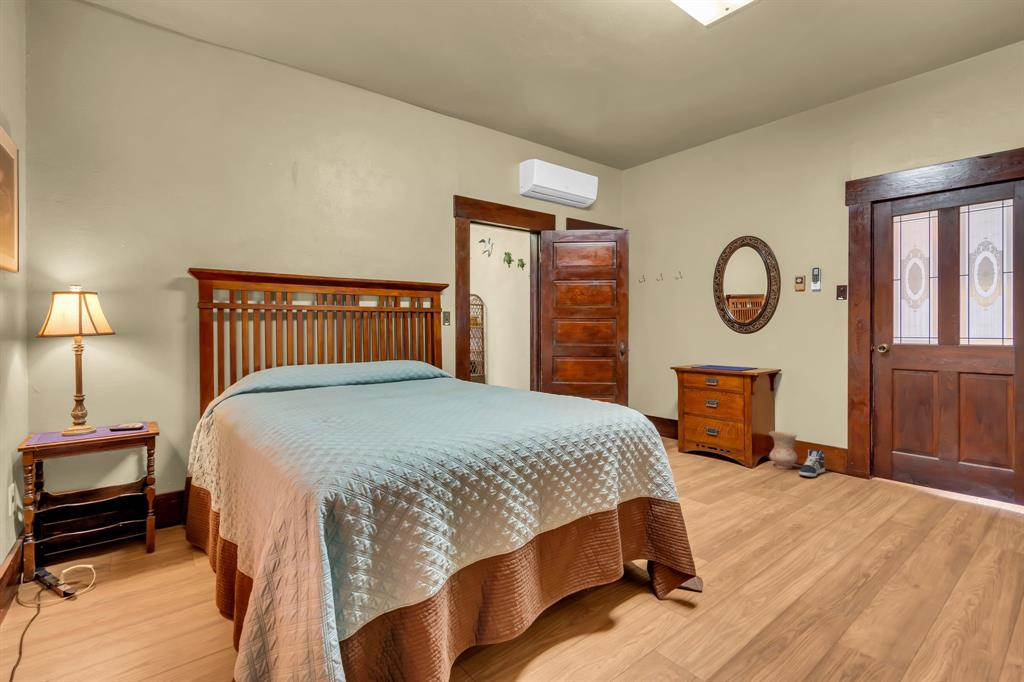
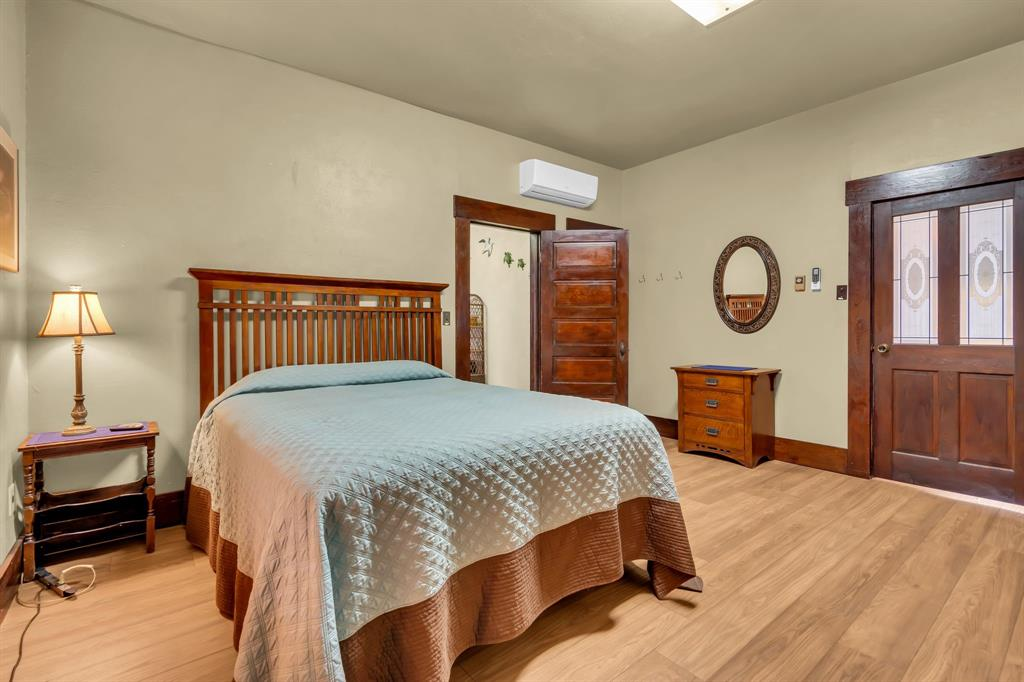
- sneaker (811, 462)
- ceramic jug (785, 449)
